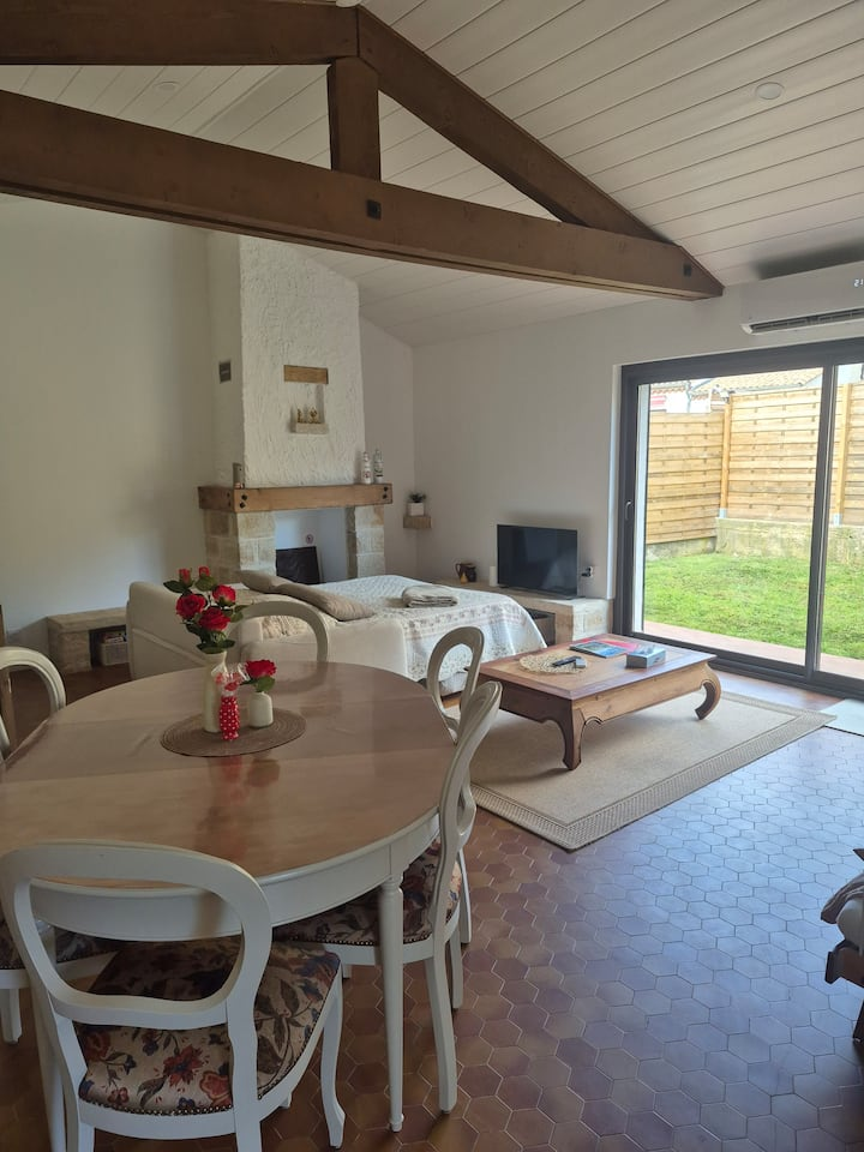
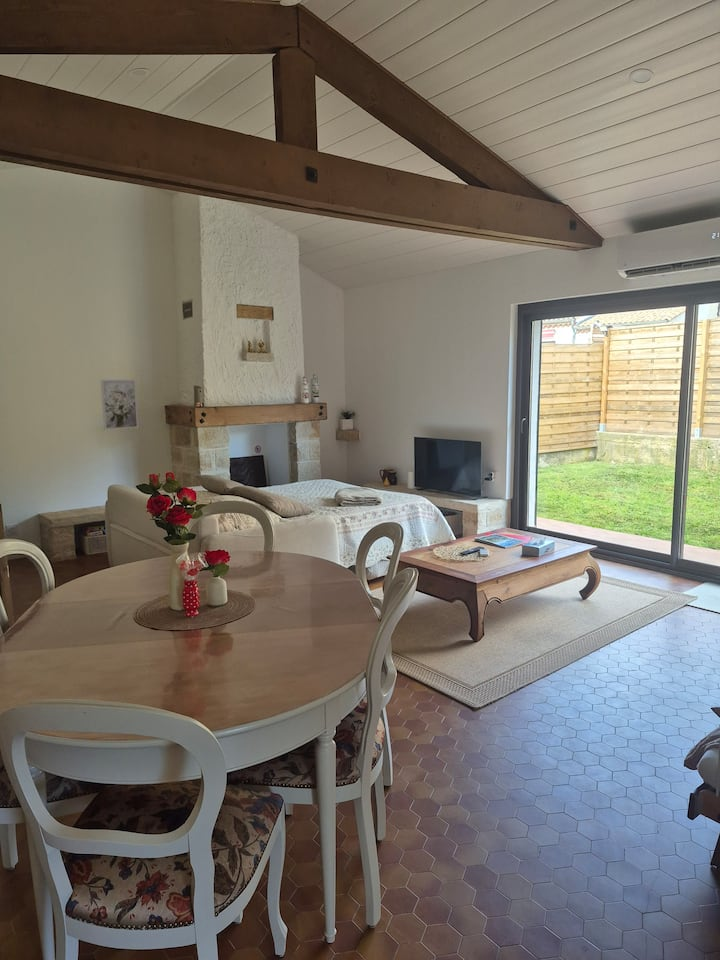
+ wall art (119, 404)
